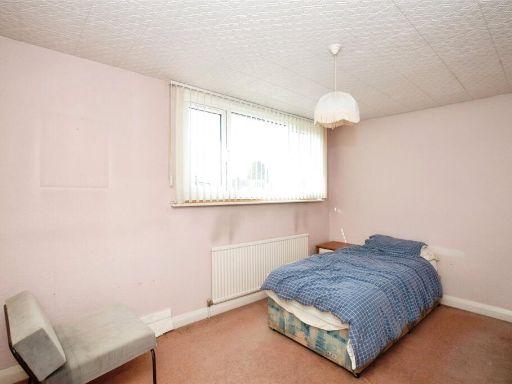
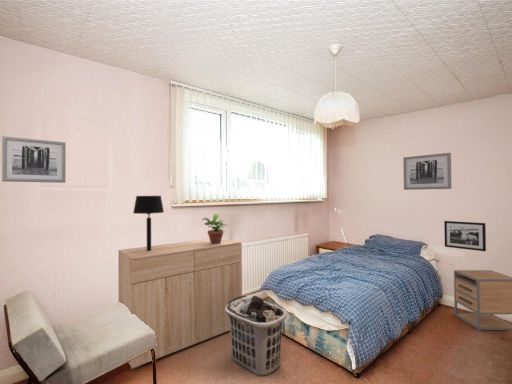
+ dresser (184, 291)
+ picture frame (464, 235)
+ clothes hamper (255, 330)
+ potted plant (215, 228)
+ wall art (426, 172)
+ table lamp (148, 222)
+ wall art (35, 160)
+ nightstand (485, 298)
